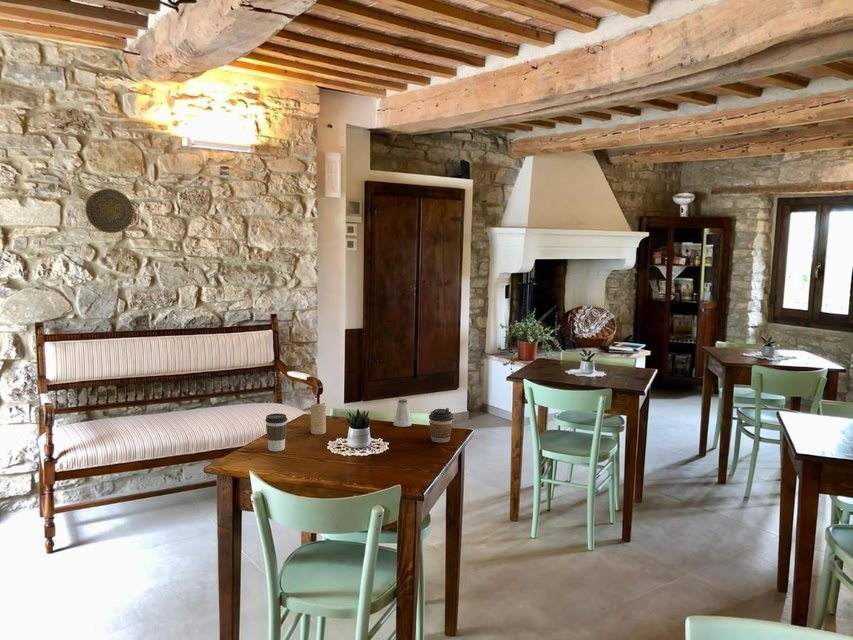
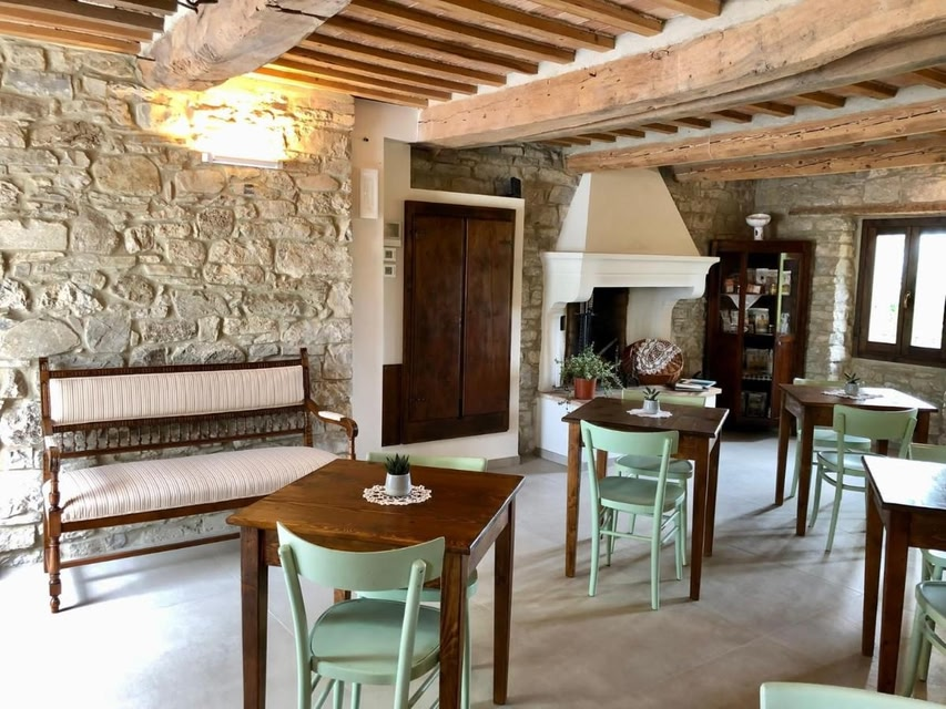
- coffee cup (276, 432)
- saltshaker (402, 412)
- candle (318, 417)
- coffee cup (440, 424)
- decorative plate (110, 210)
